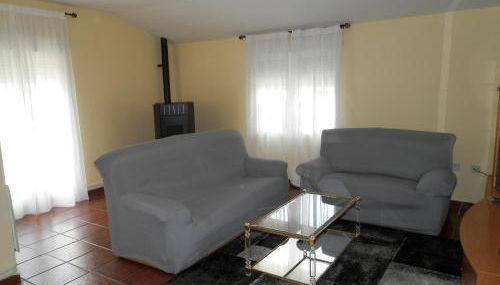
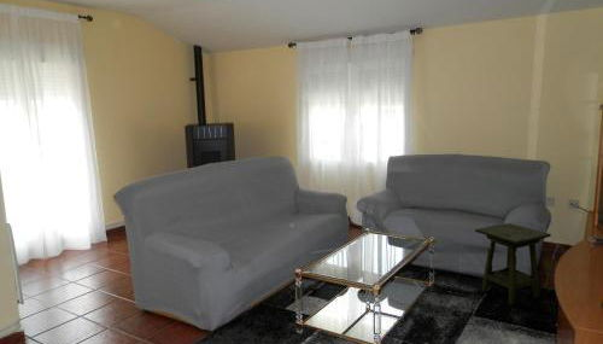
+ side table (510, 263)
